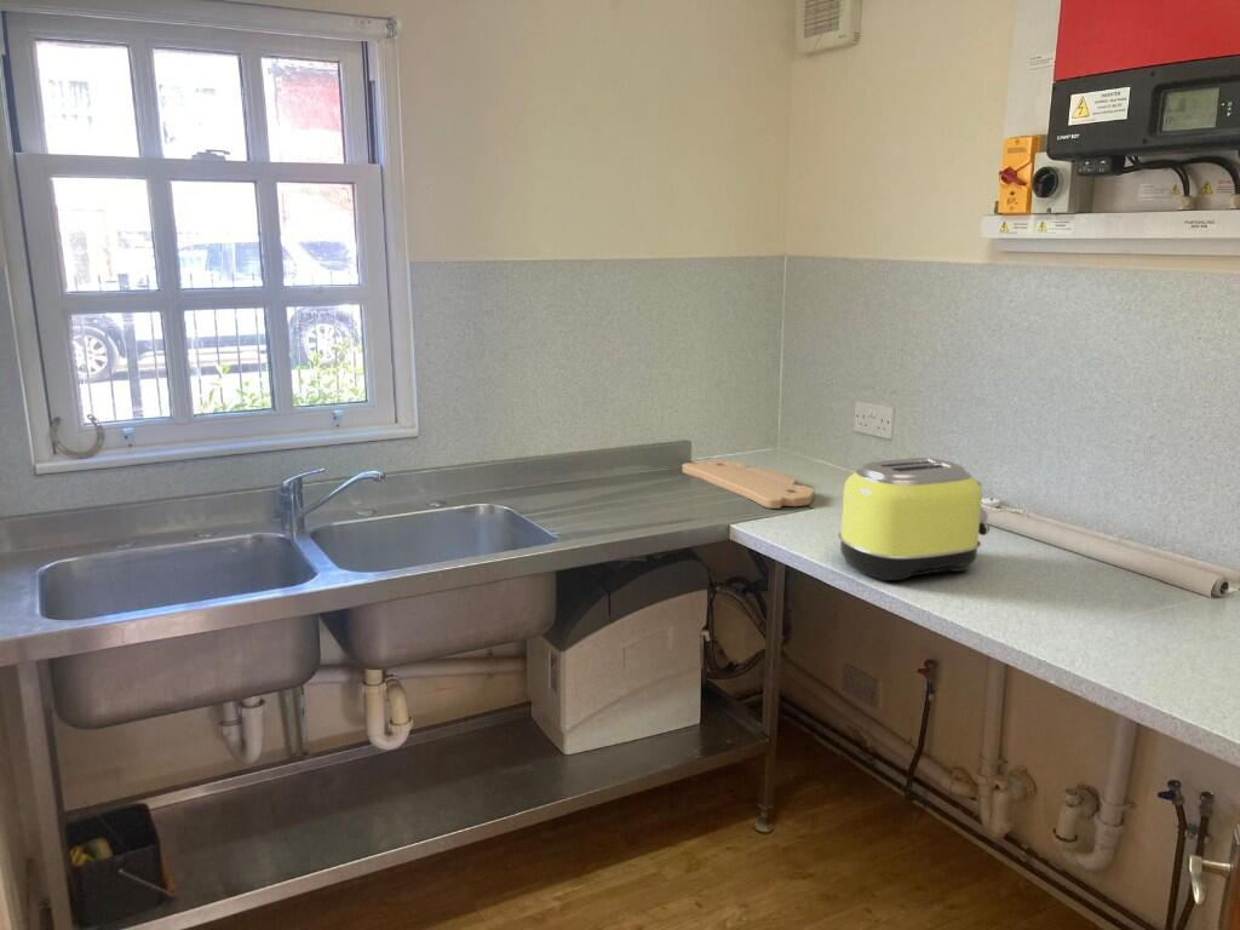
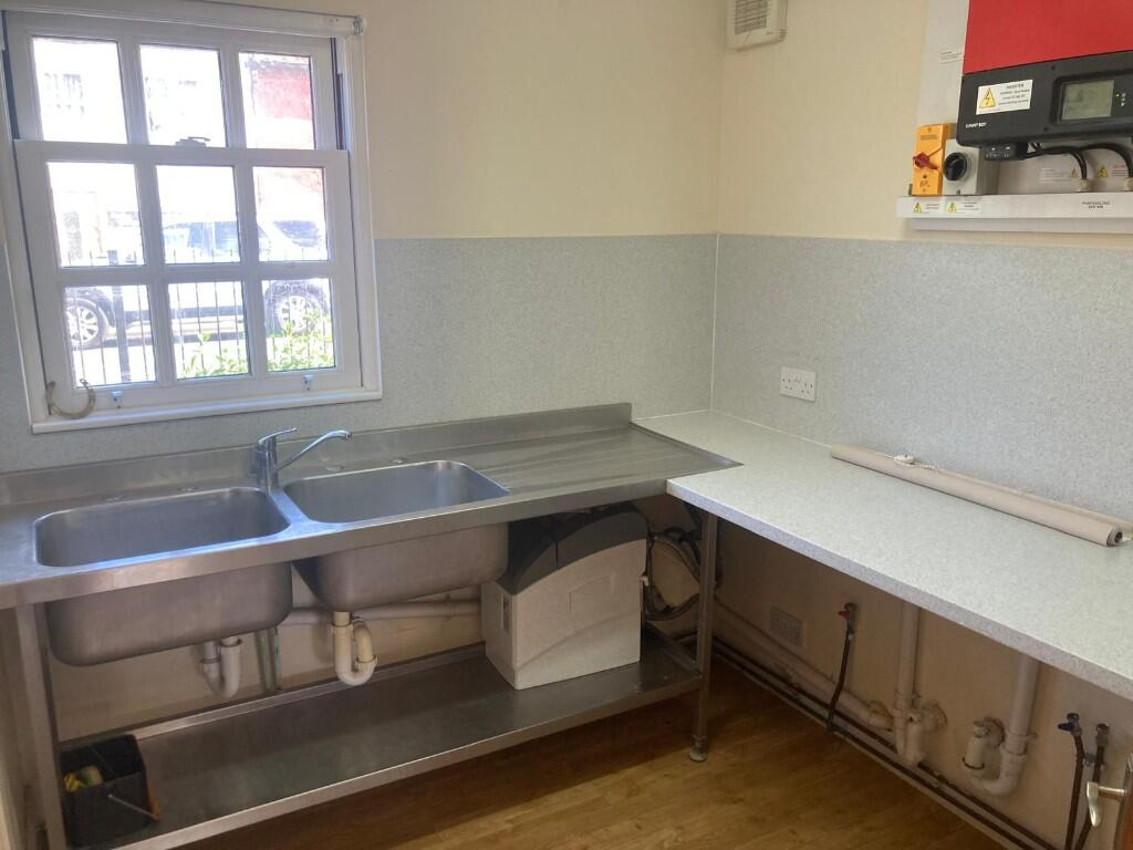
- cutting board (752, 481)
- toaster (914, 515)
